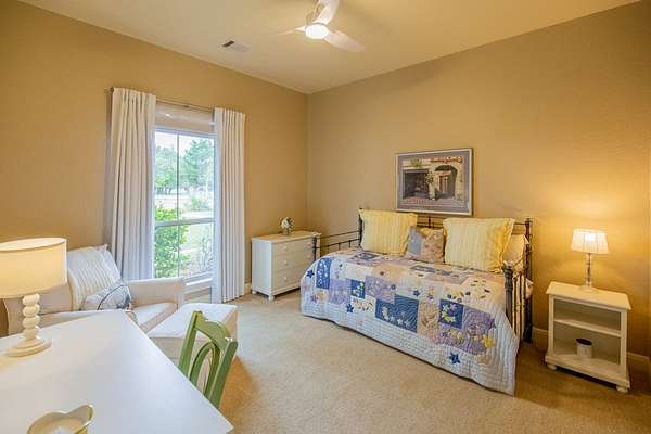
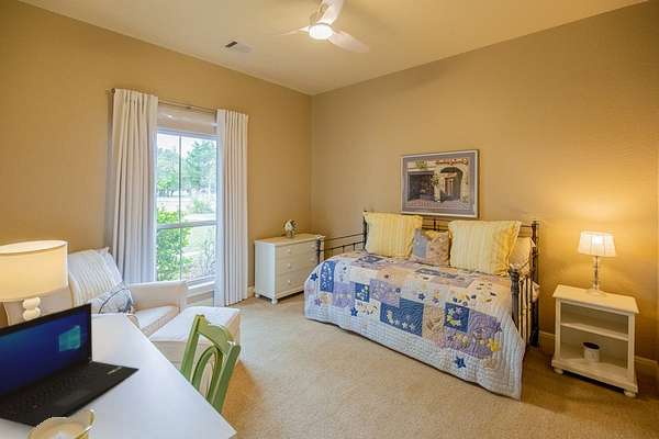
+ laptop (69, 354)
